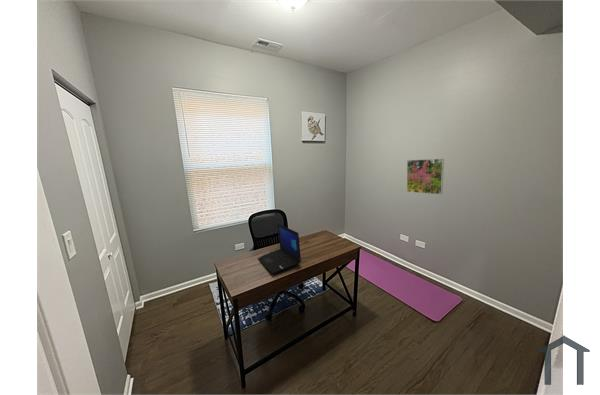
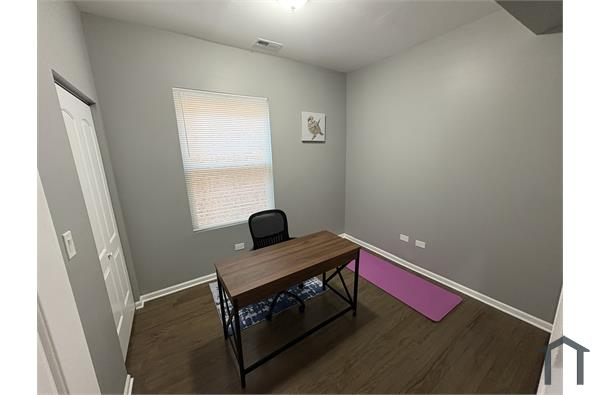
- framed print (423, 176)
- laptop (278, 249)
